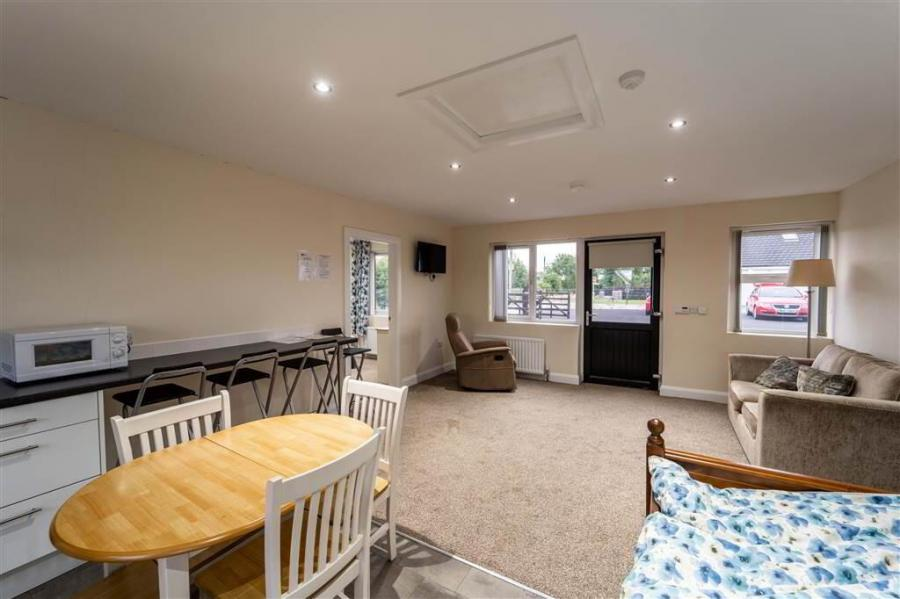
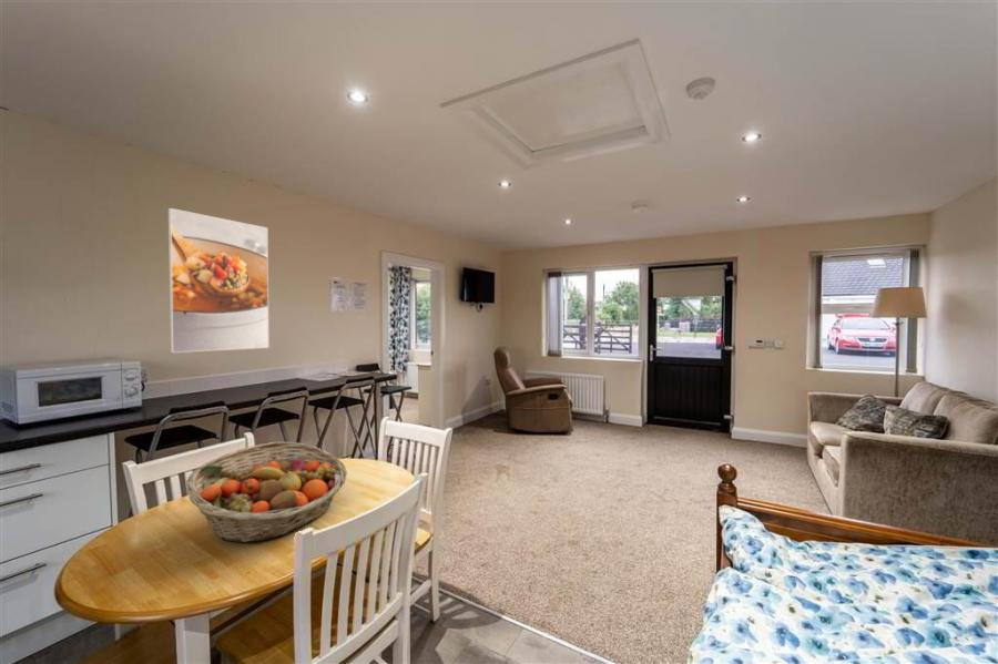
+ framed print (223, 284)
+ fruit basket (274, 486)
